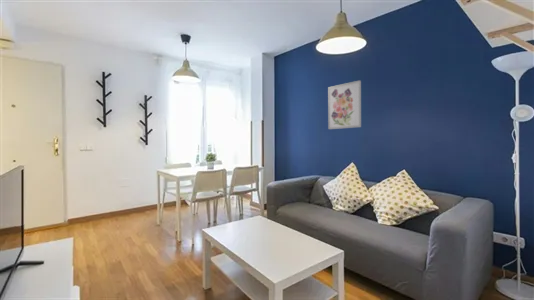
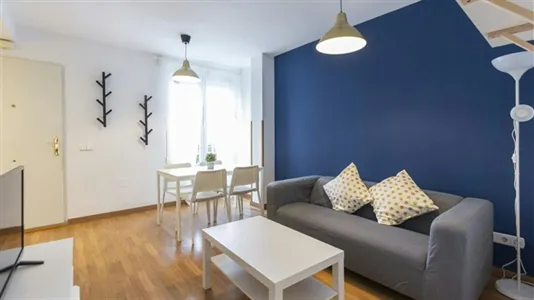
- wall art (343, 106)
